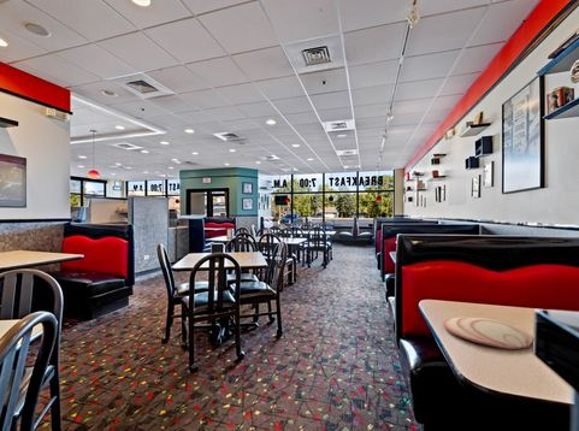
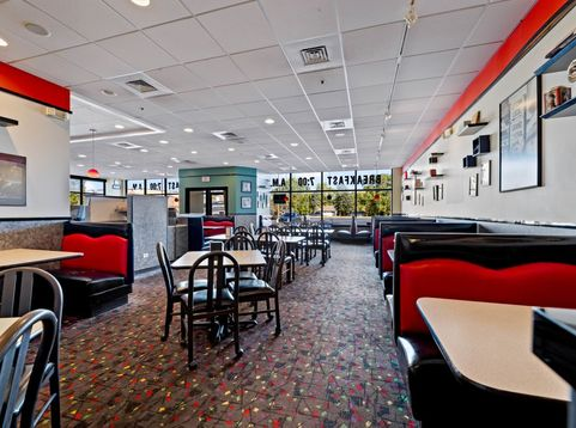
- plate (484, 326)
